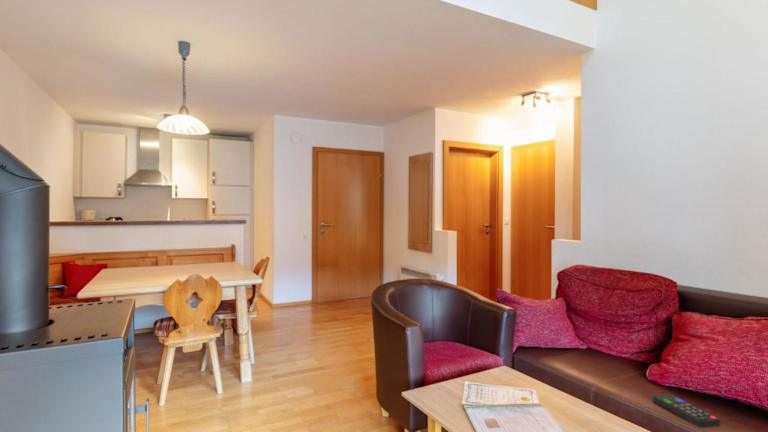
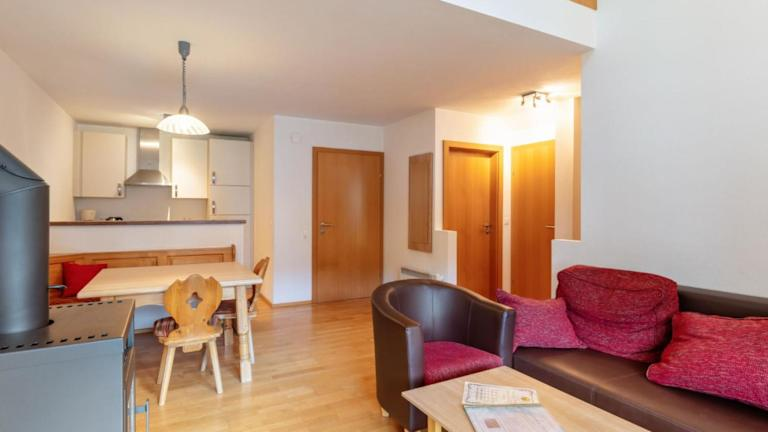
- remote control (684, 409)
